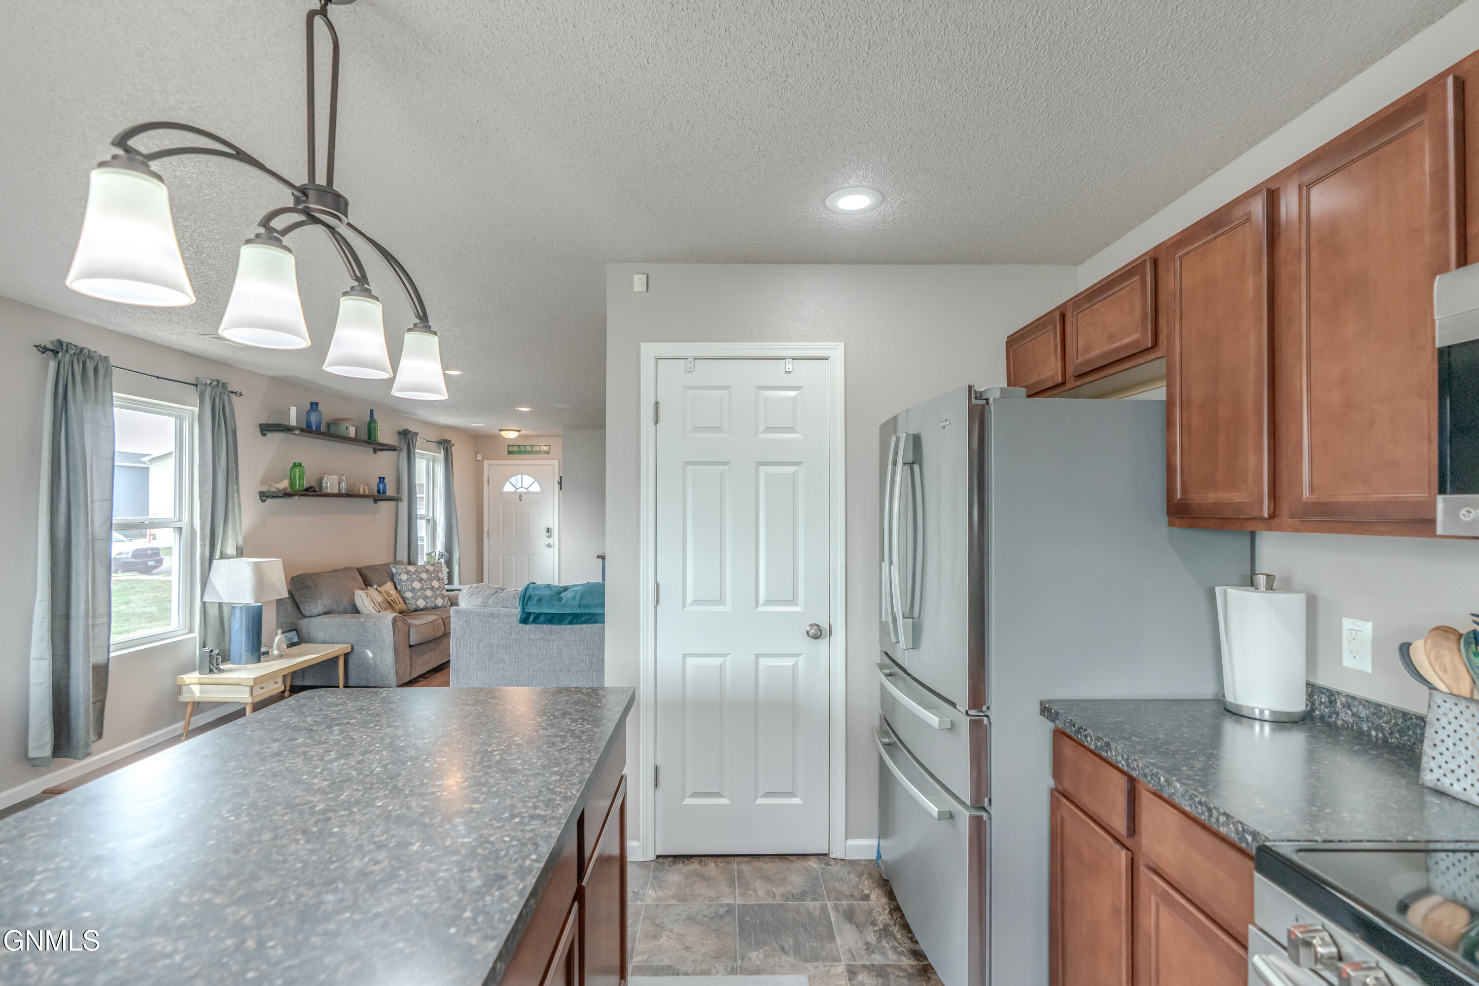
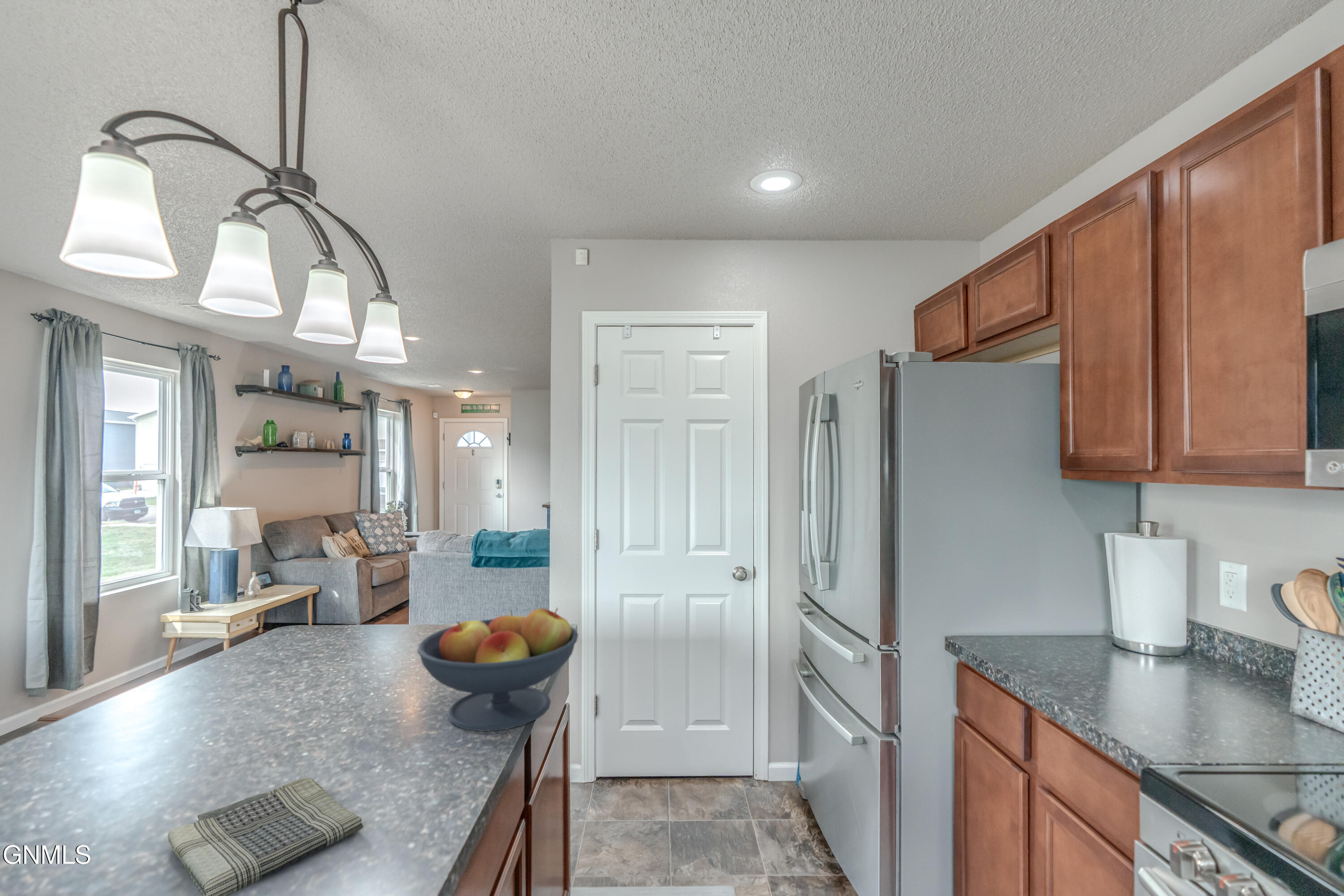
+ dish towel (266, 826)
+ fruit bowl (500, 660)
